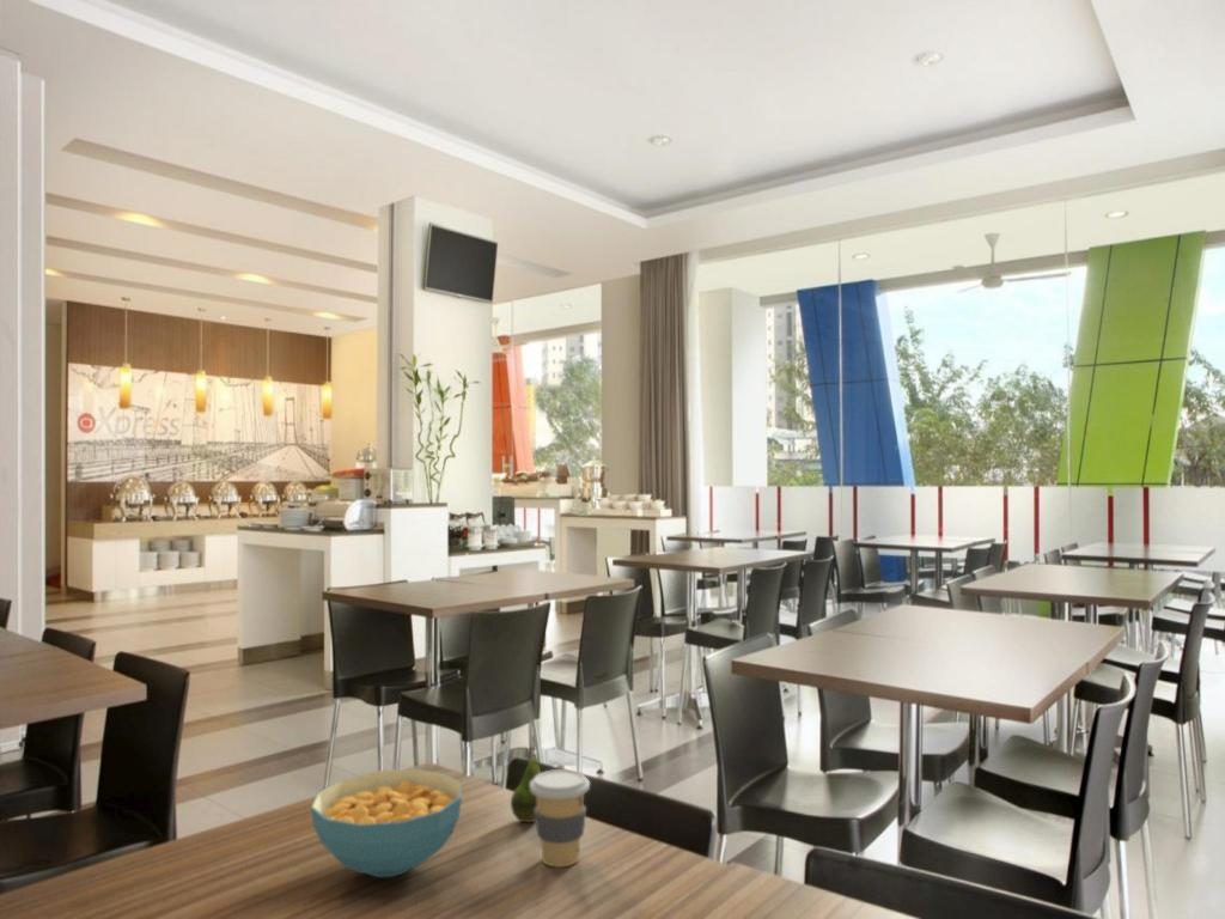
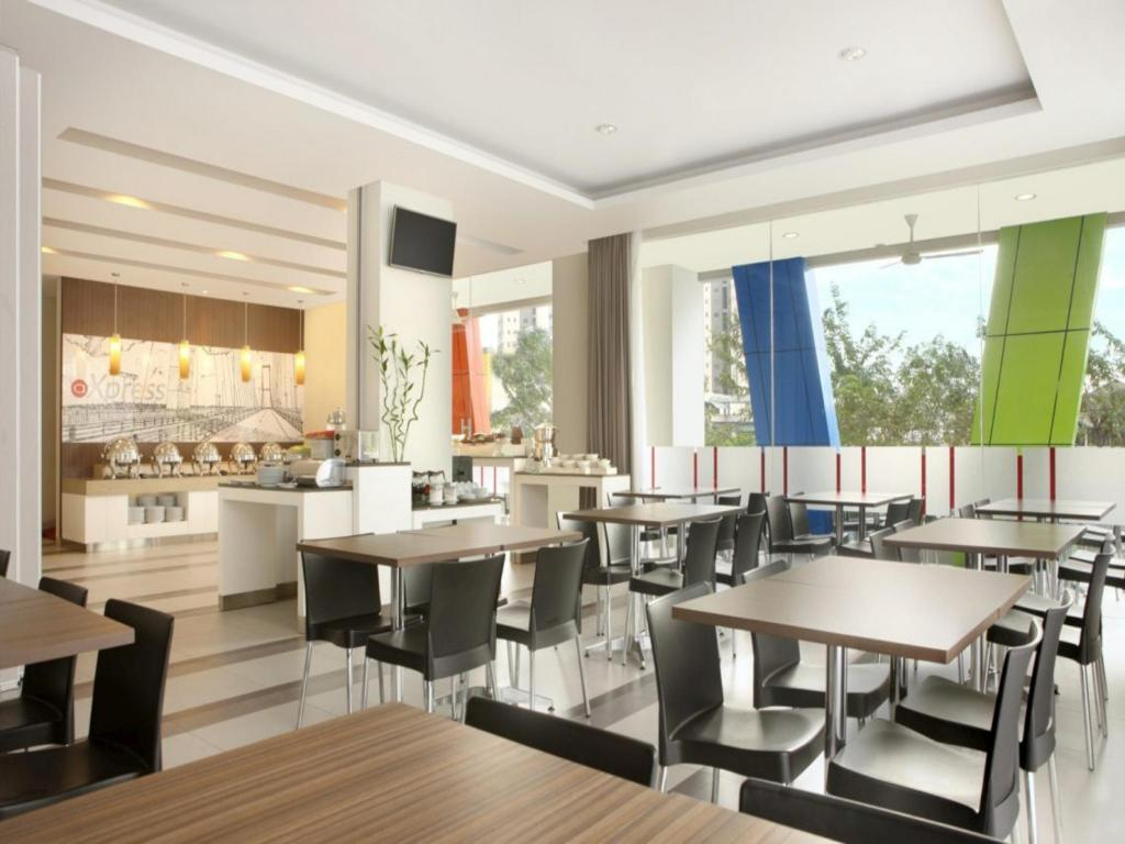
- coffee cup (560, 818)
- cereal bowl (389, 830)
- fruit (528, 780)
